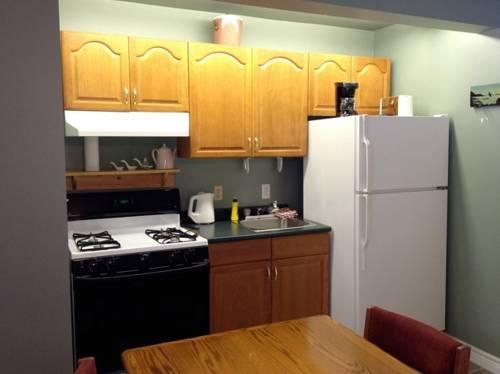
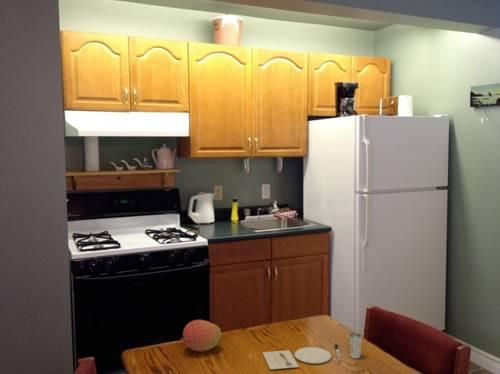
+ placemat (312, 347)
+ fruit (201, 335)
